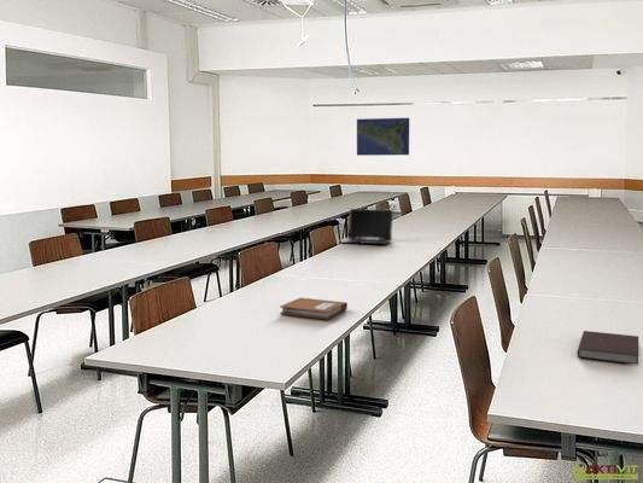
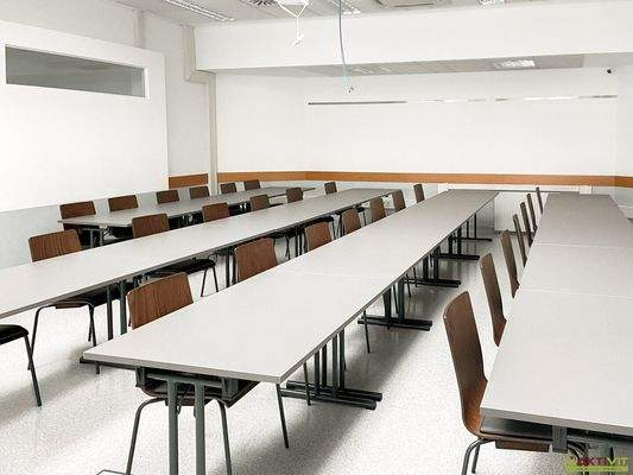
- notebook (315, 308)
- map (381, 136)
- notebook (608, 345)
- laptop computer (366, 226)
